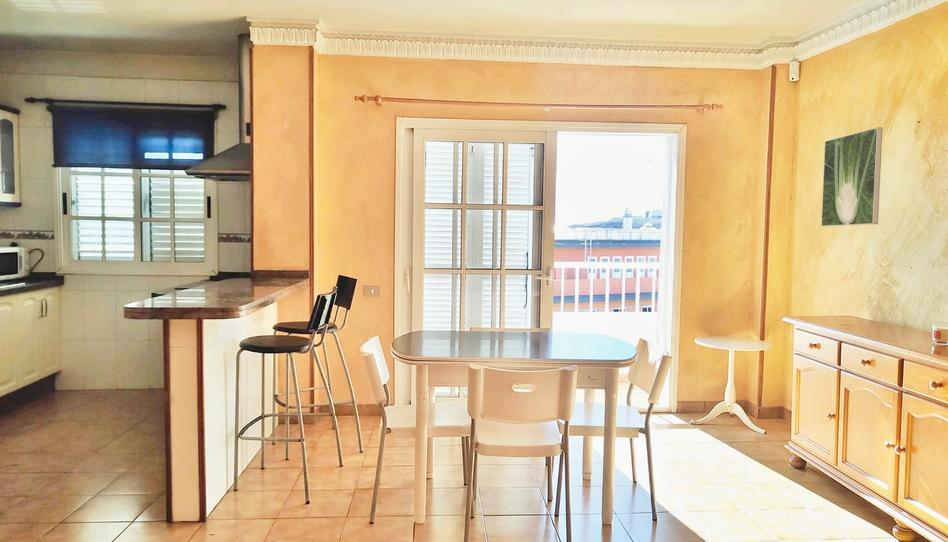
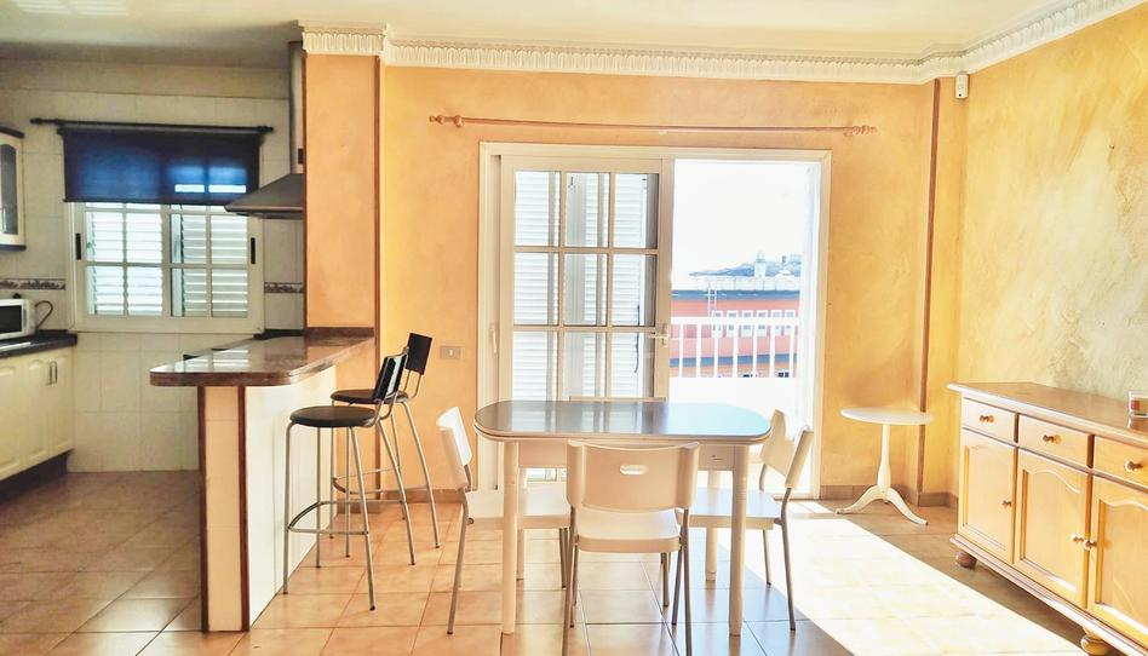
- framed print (849, 180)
